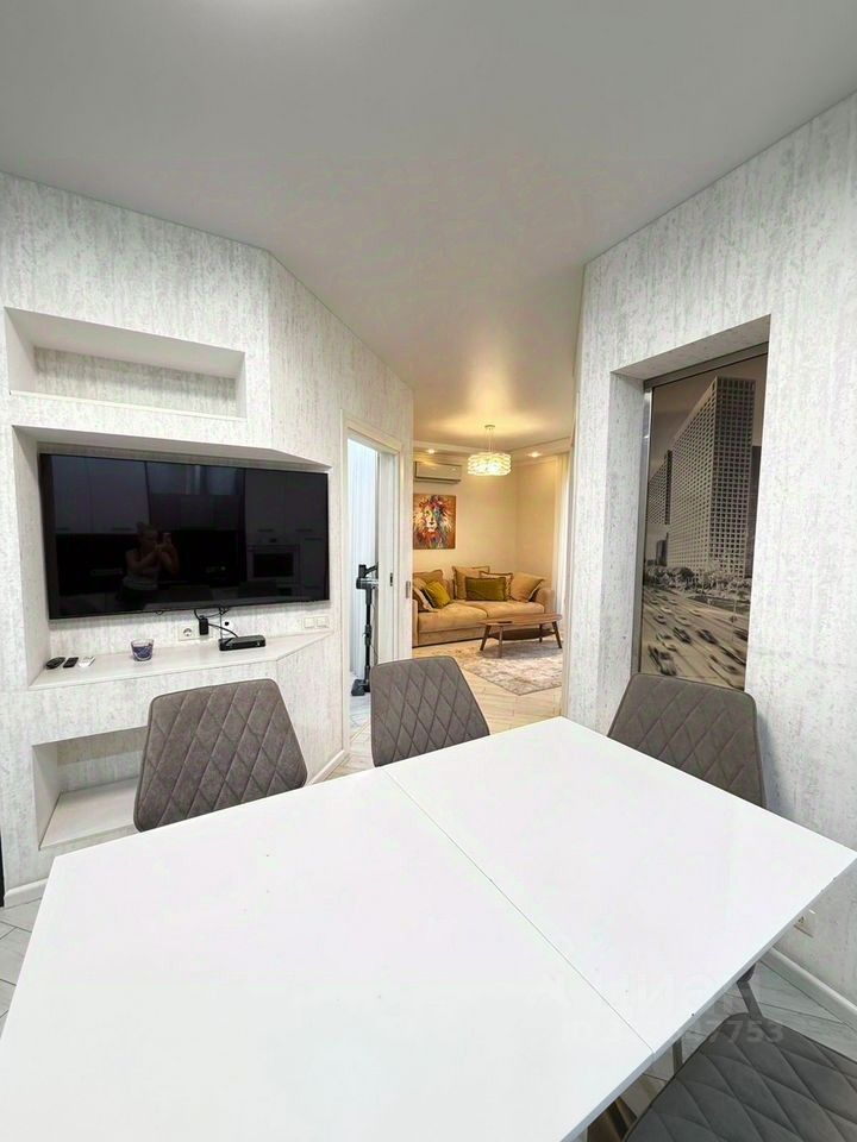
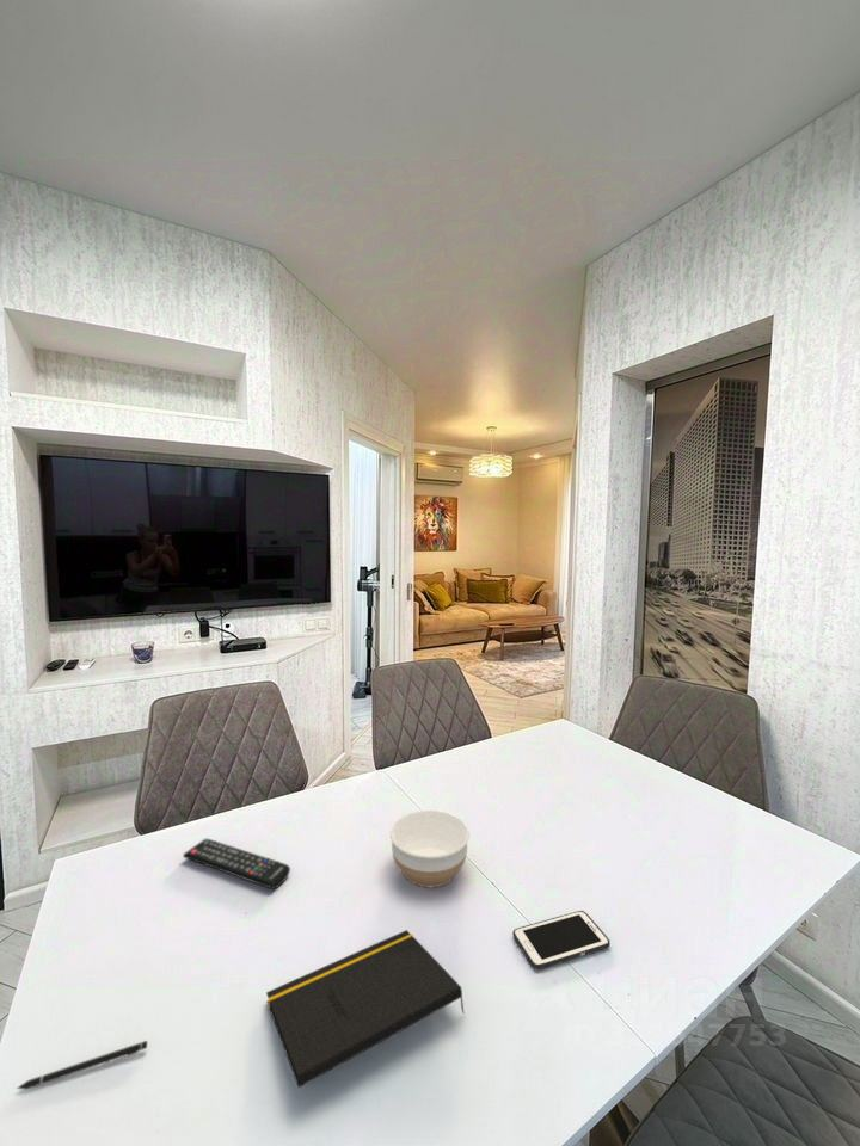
+ pen (84, 1065)
+ cell phone (560, 938)
+ notepad (362, 994)
+ remote control (235, 863)
+ bowl (429, 850)
